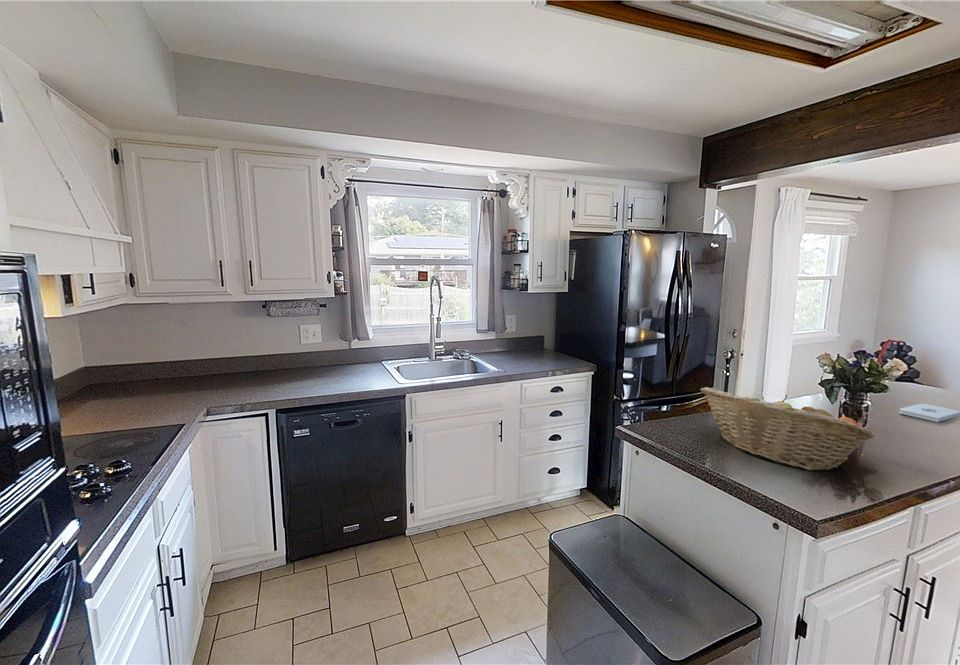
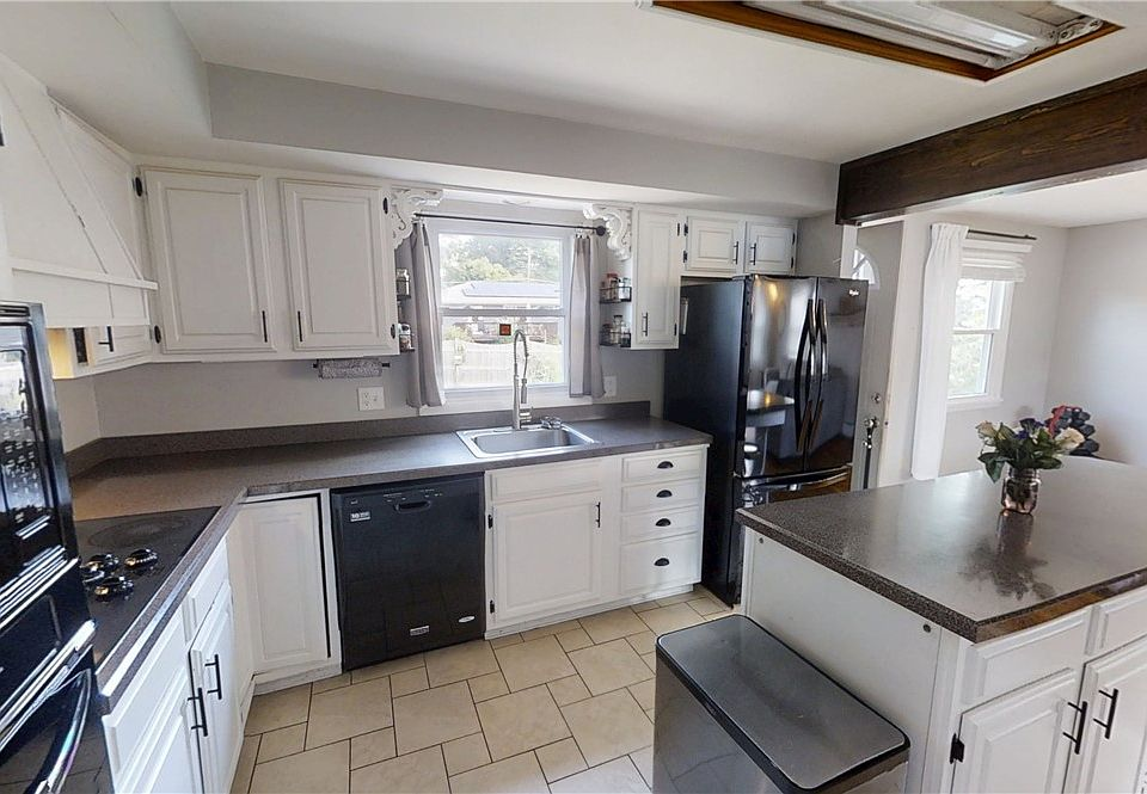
- fruit basket (776, 420)
- notepad (929, 412)
